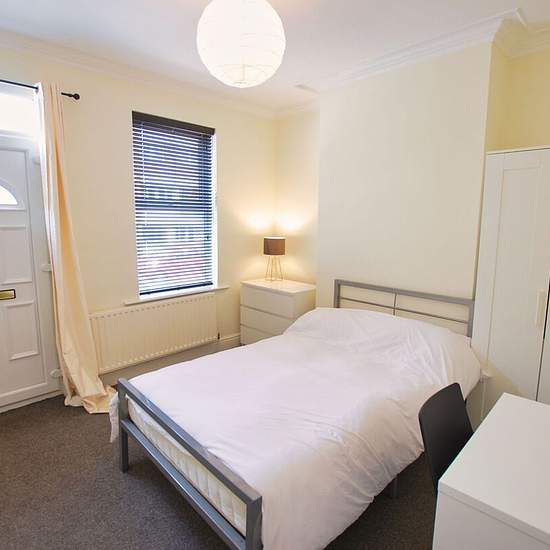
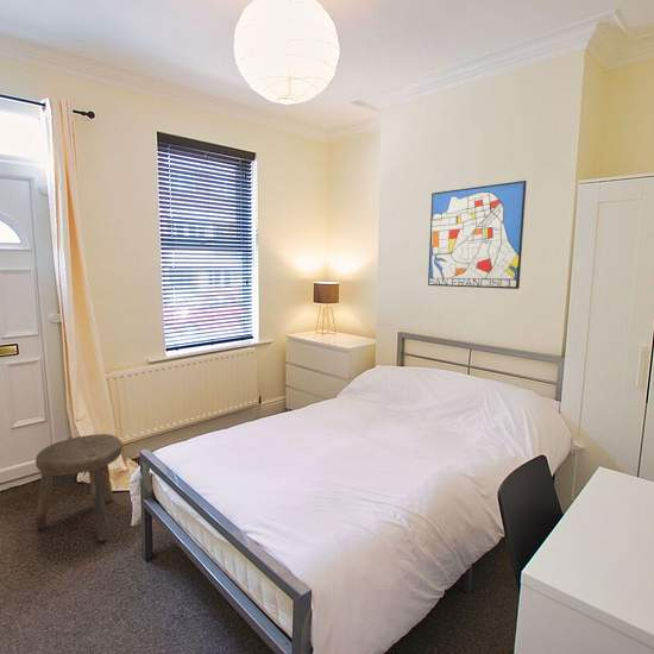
+ stool (90, 486)
+ wall art (472, 238)
